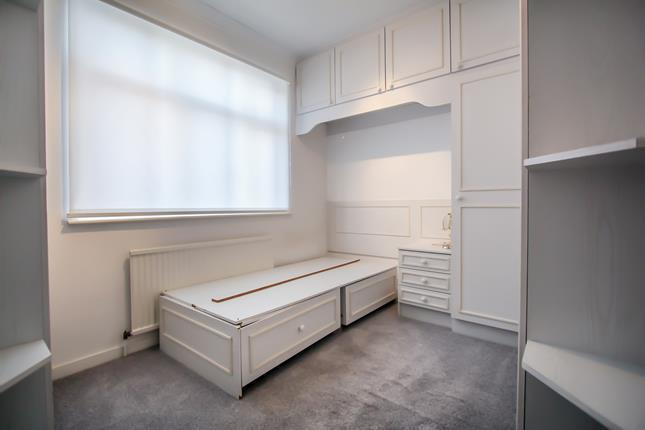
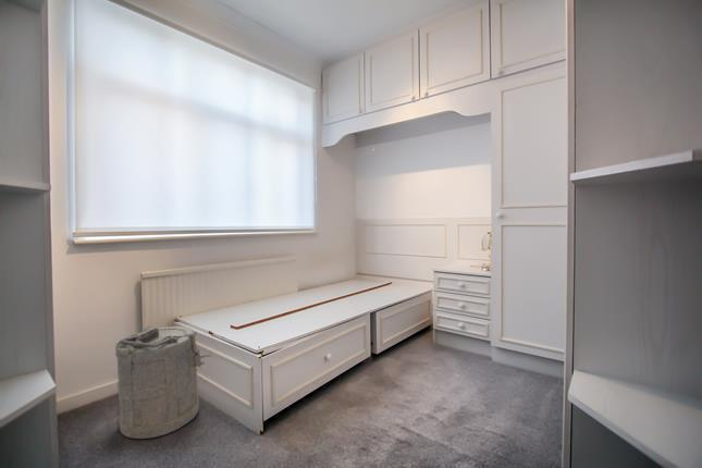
+ laundry hamper (159, 371)
